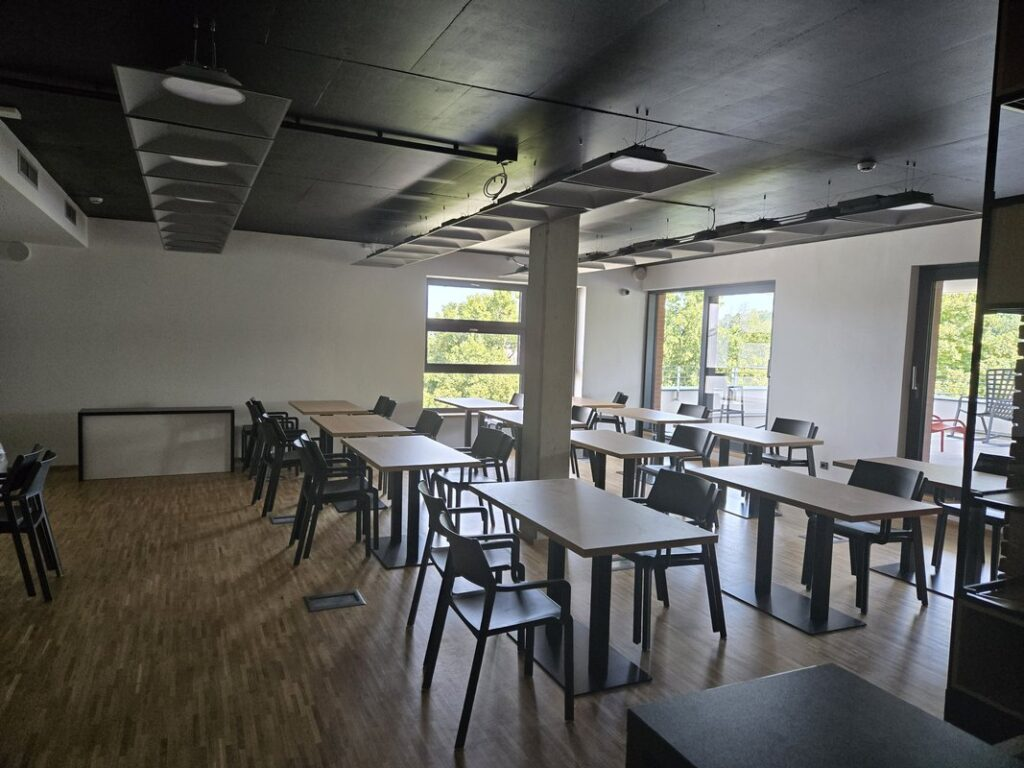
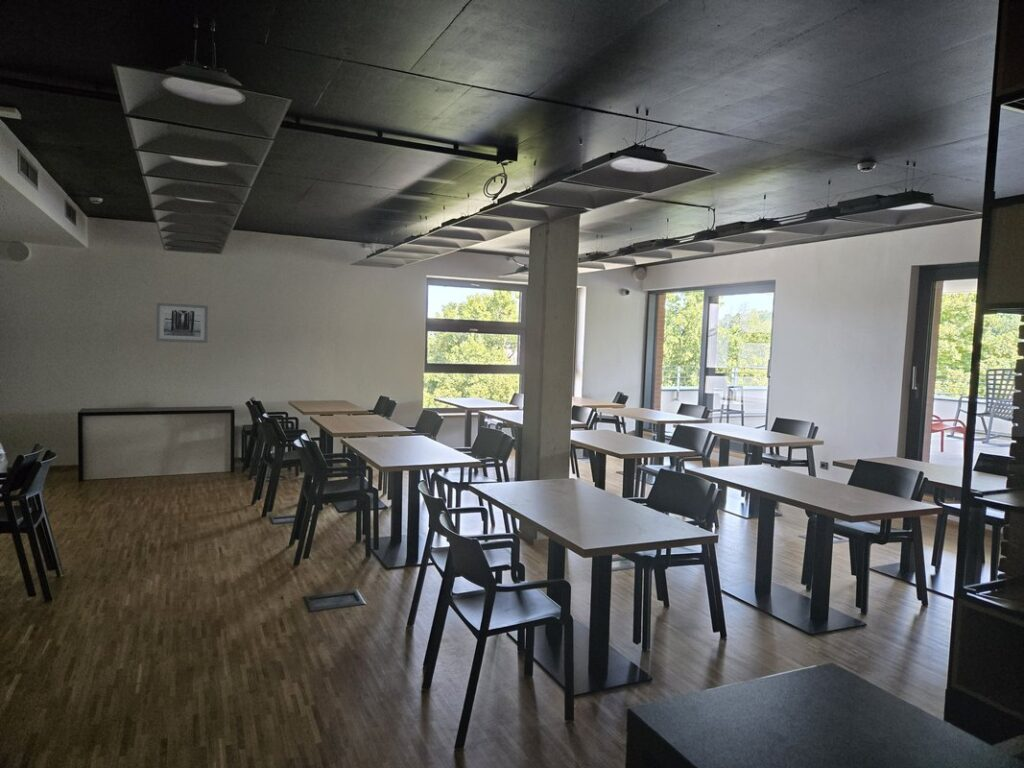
+ wall art (182, 323)
